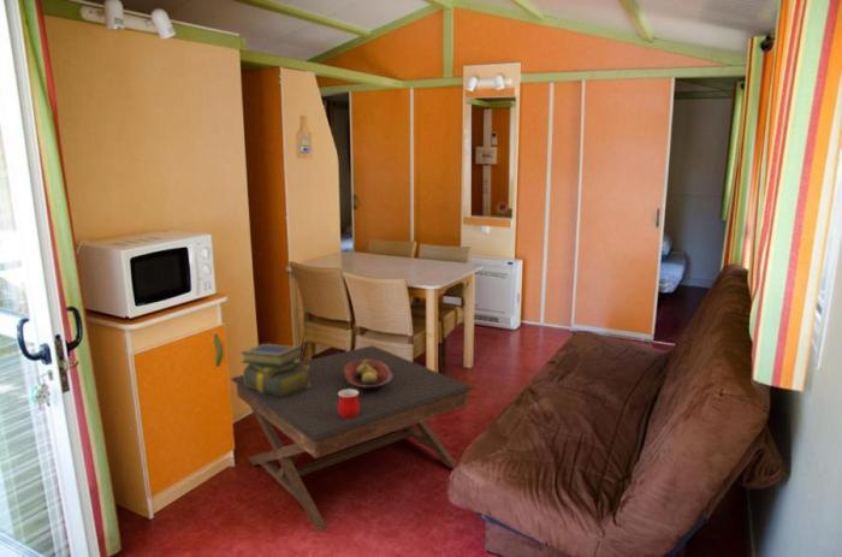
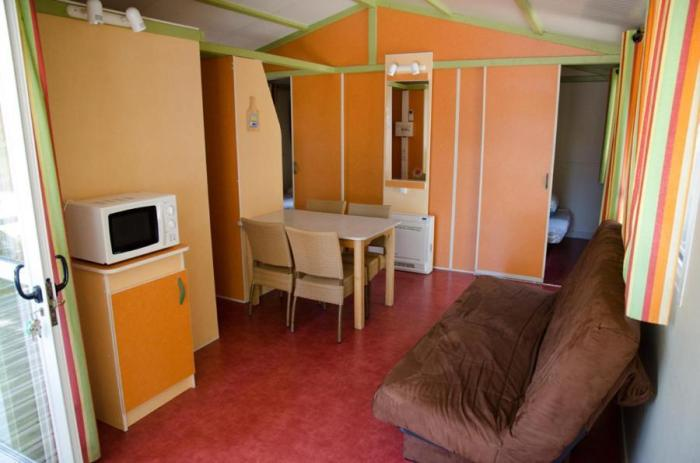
- fruit bowl (367, 373)
- stack of books (273, 367)
- coffee table (350, 422)
- mug (346, 402)
